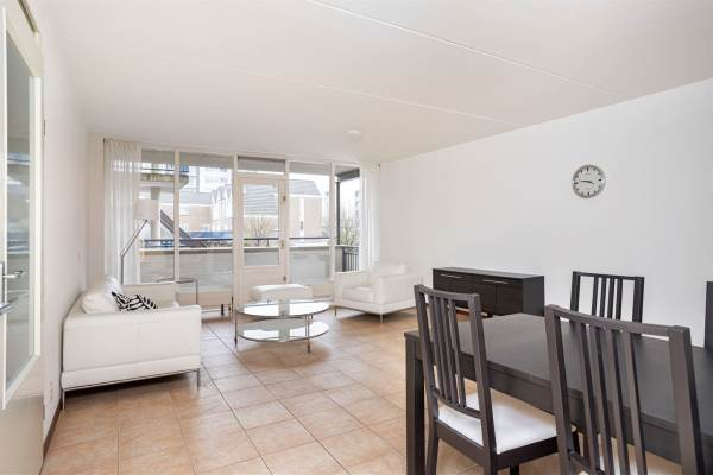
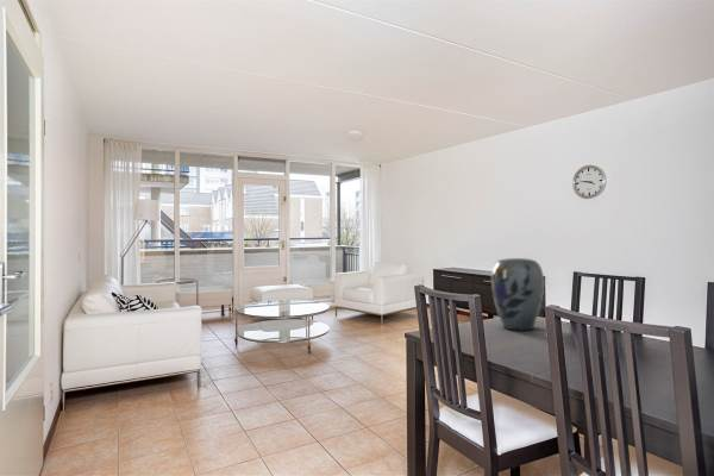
+ vase (516, 293)
